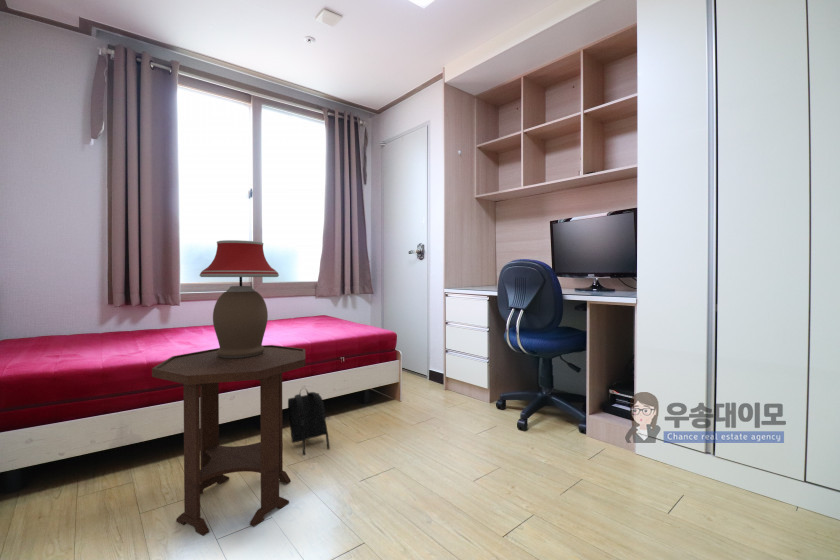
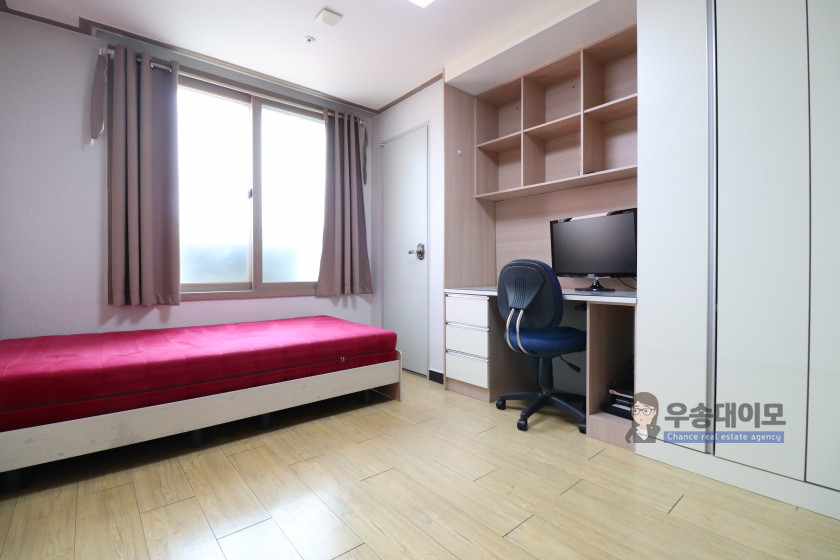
- backpack (309, 418)
- table lamp (240, 296)
- side table (238, 446)
